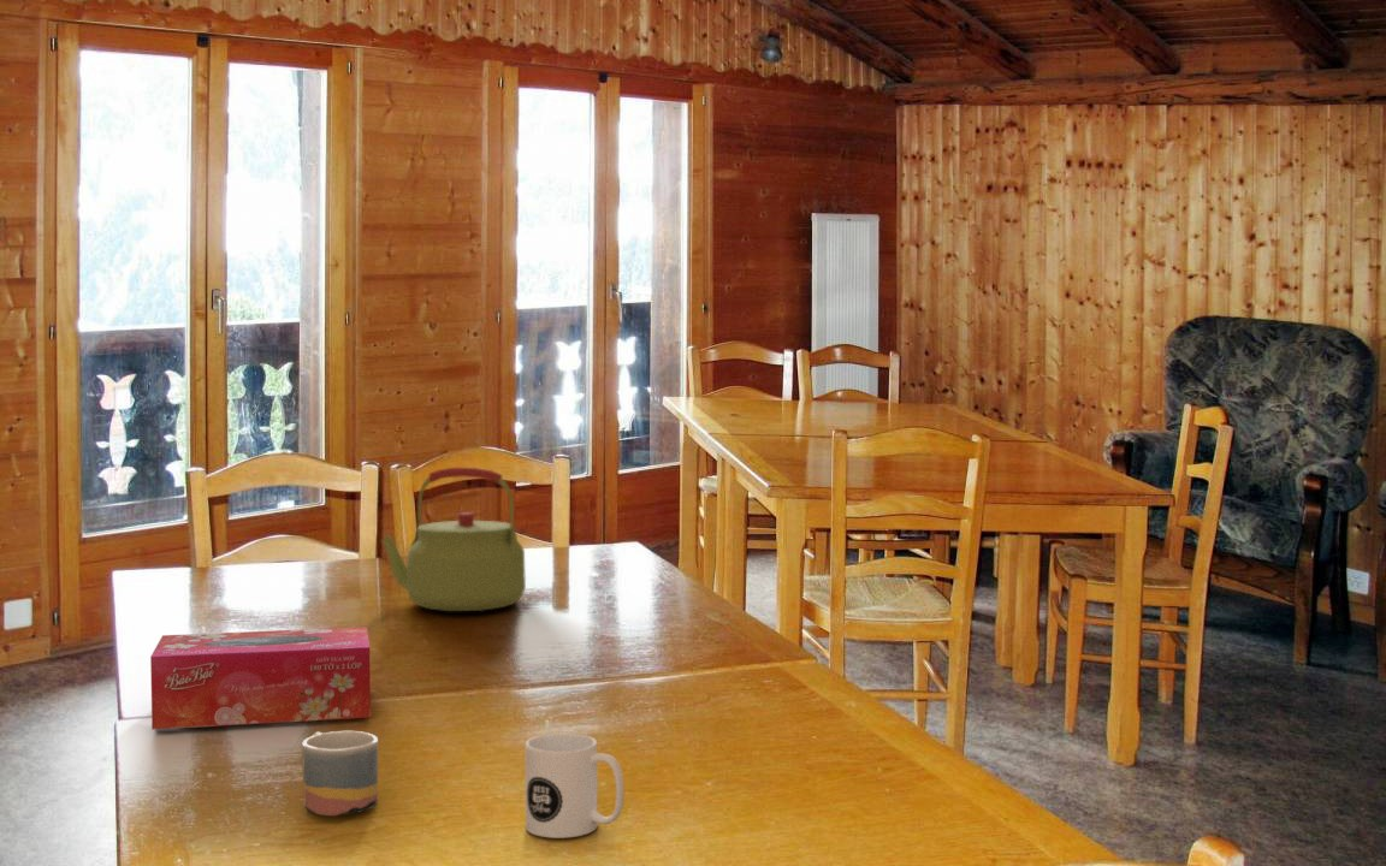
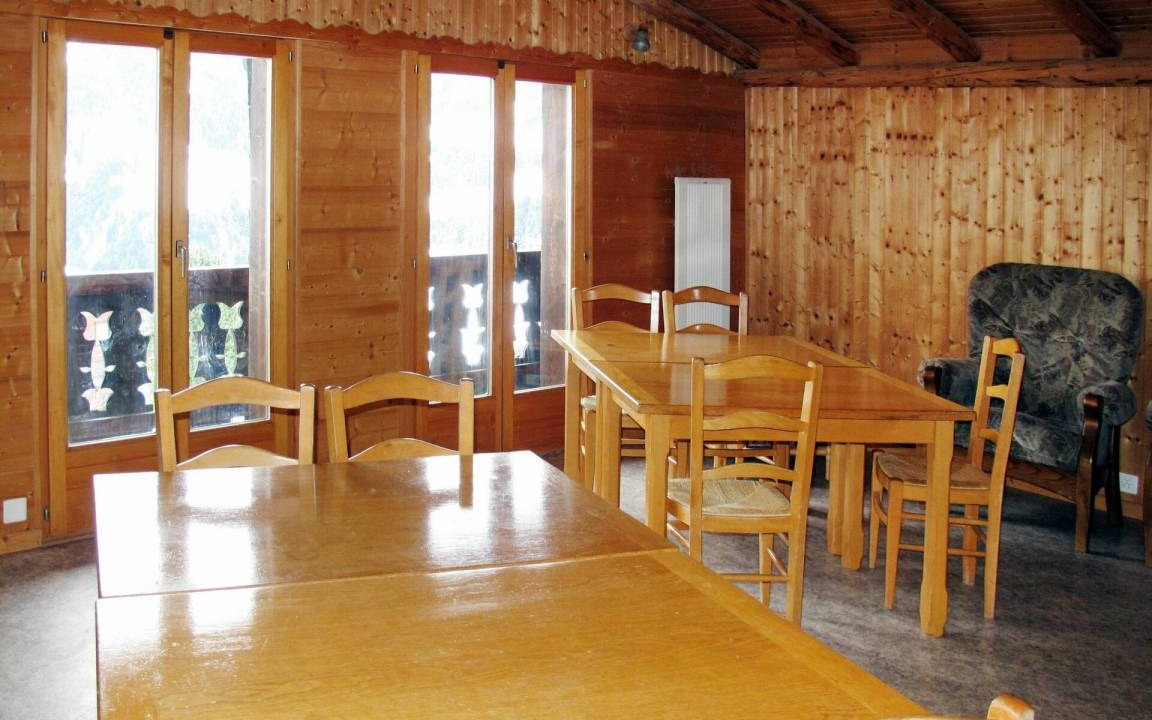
- kettle (450, 534)
- mug (334, 770)
- tissue box (265, 675)
- mug (575, 785)
